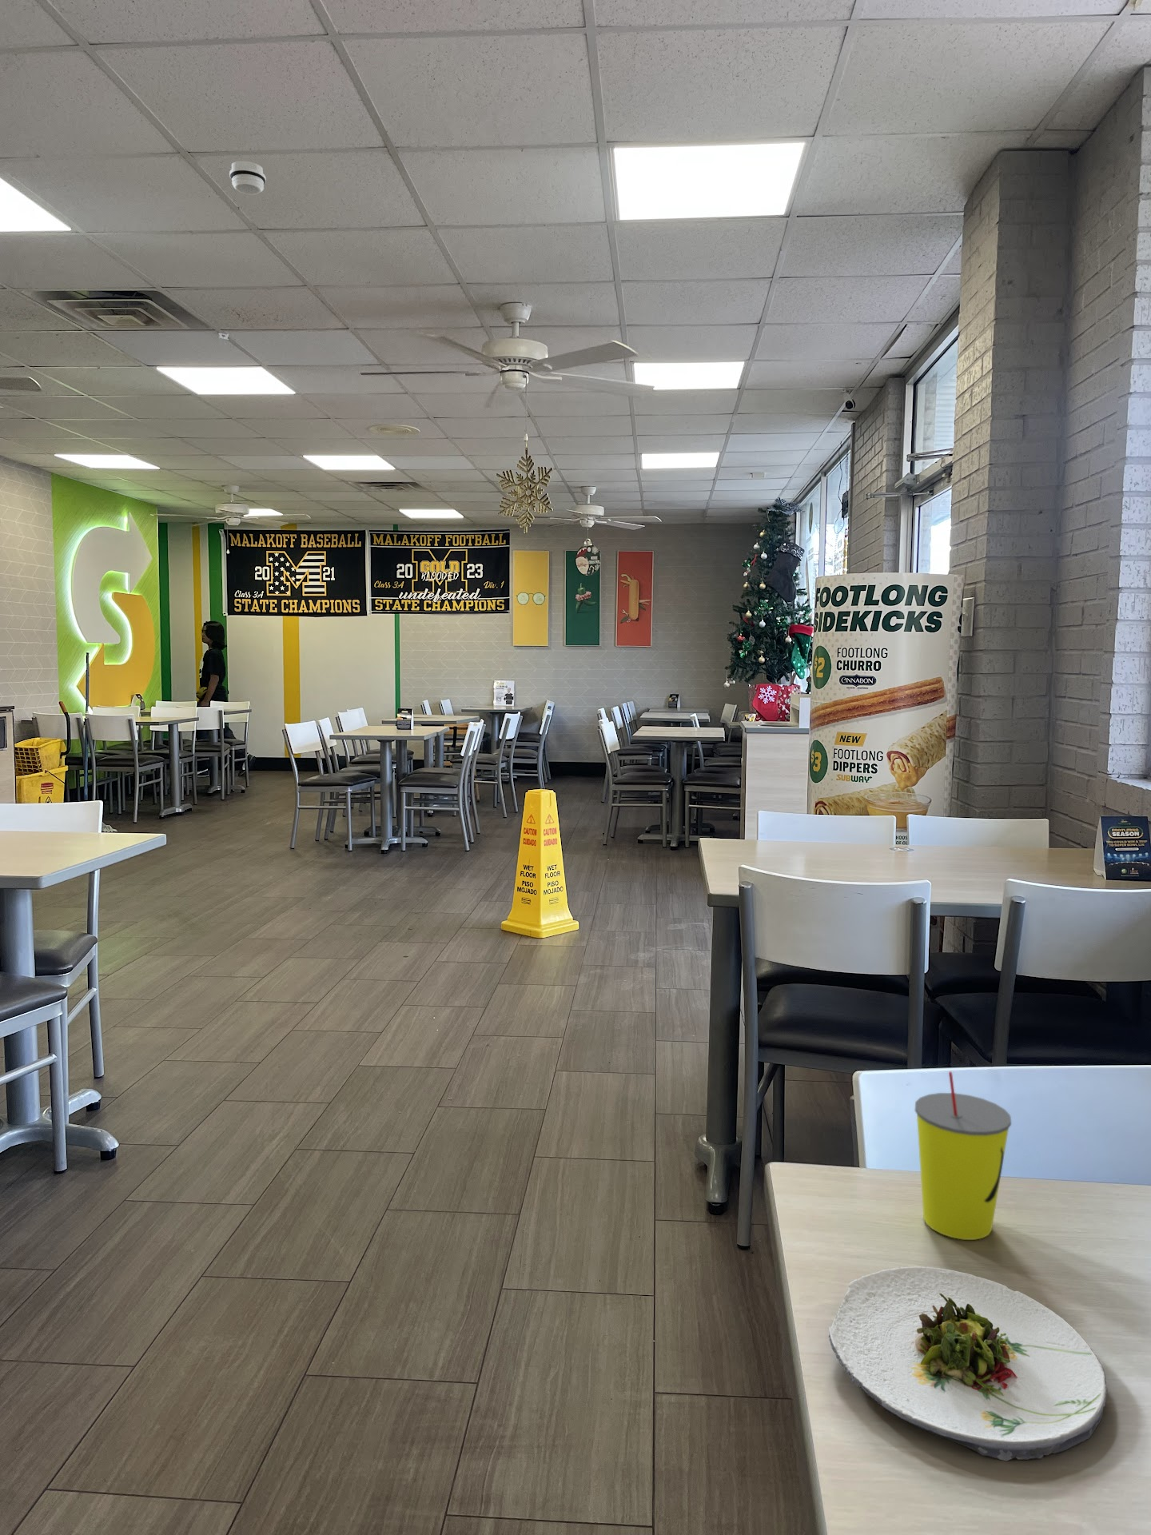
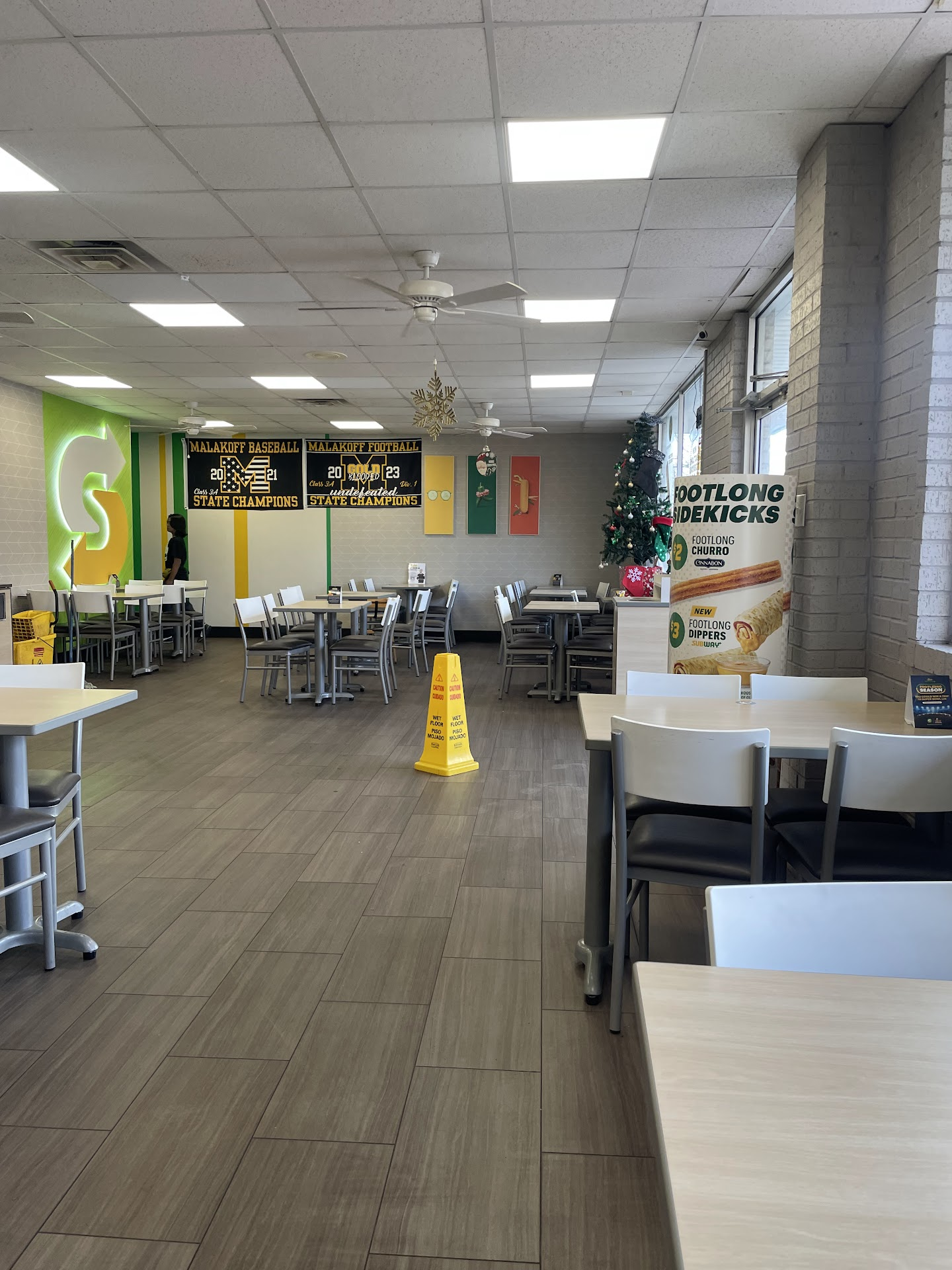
- smoke detector (247, 179)
- salad plate (966, 1336)
- straw (961, 1143)
